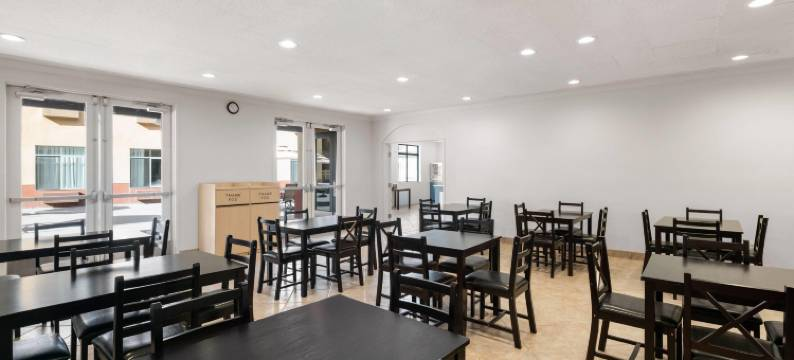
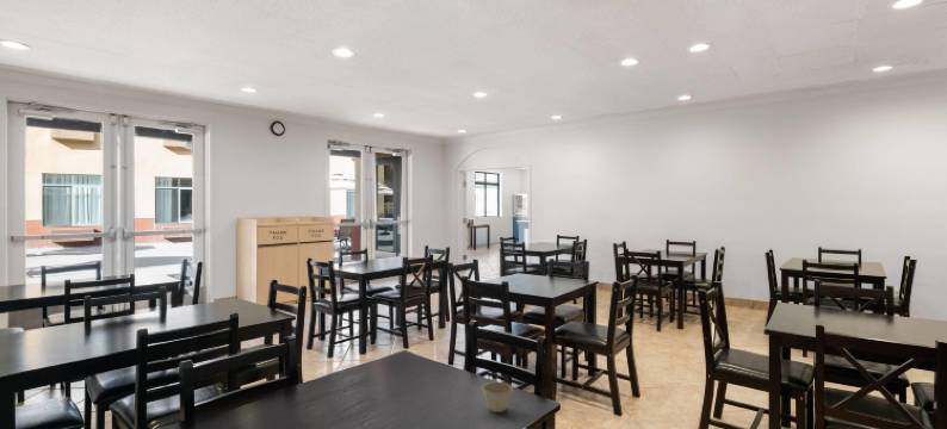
+ flower pot (497, 398)
